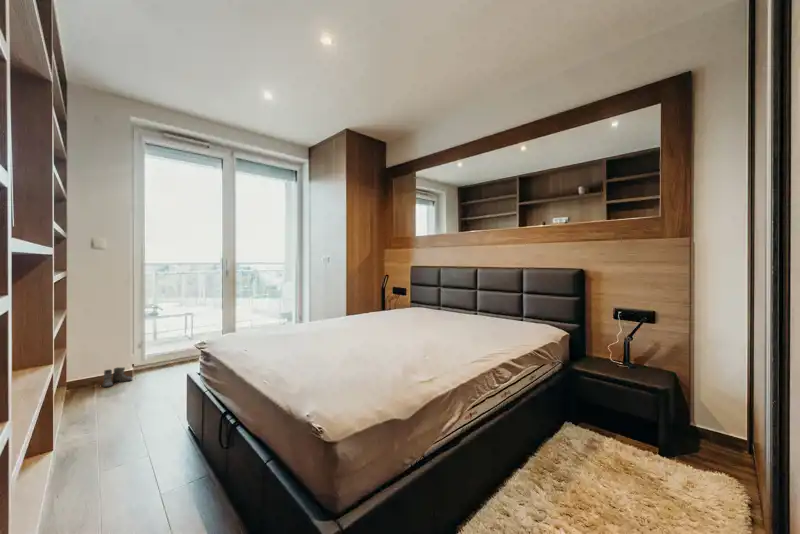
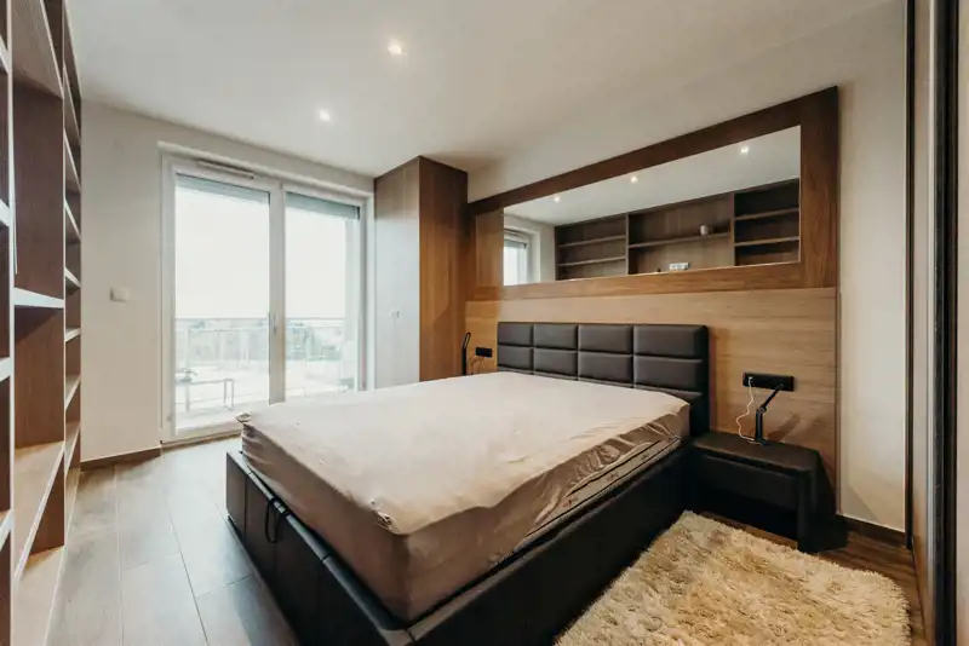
- boots (114, 376)
